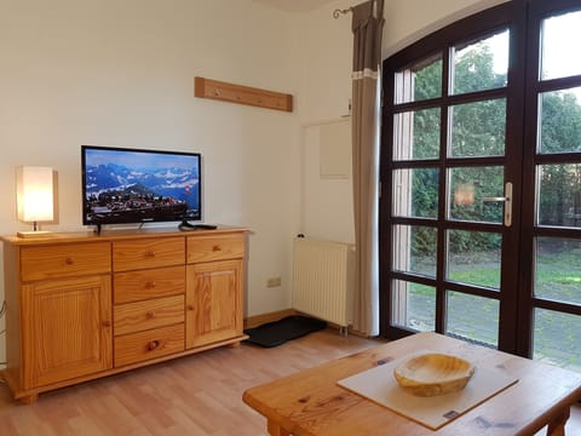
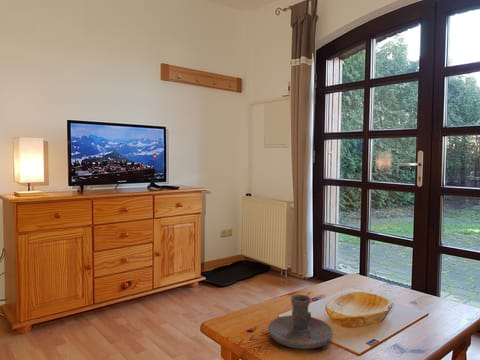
+ candle holder (300, 315)
